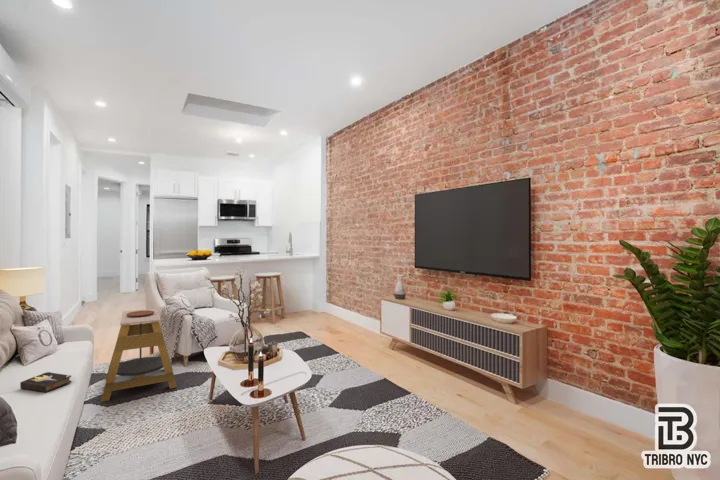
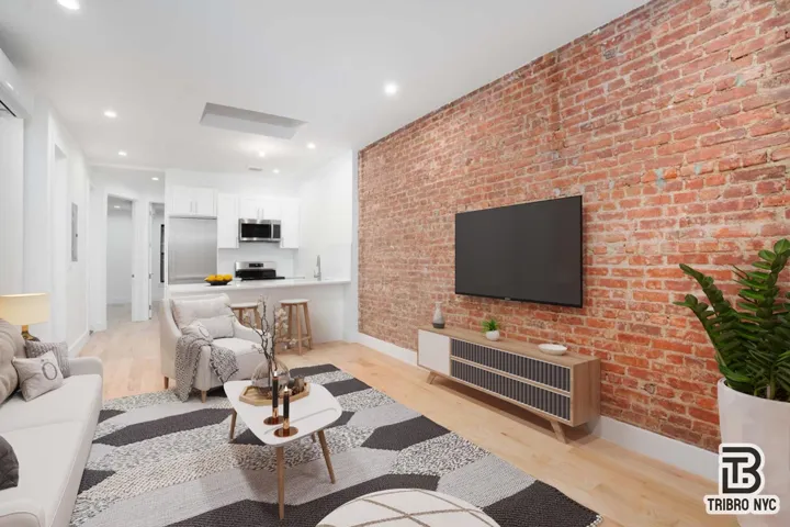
- side table (140, 347)
- hardback book (46, 381)
